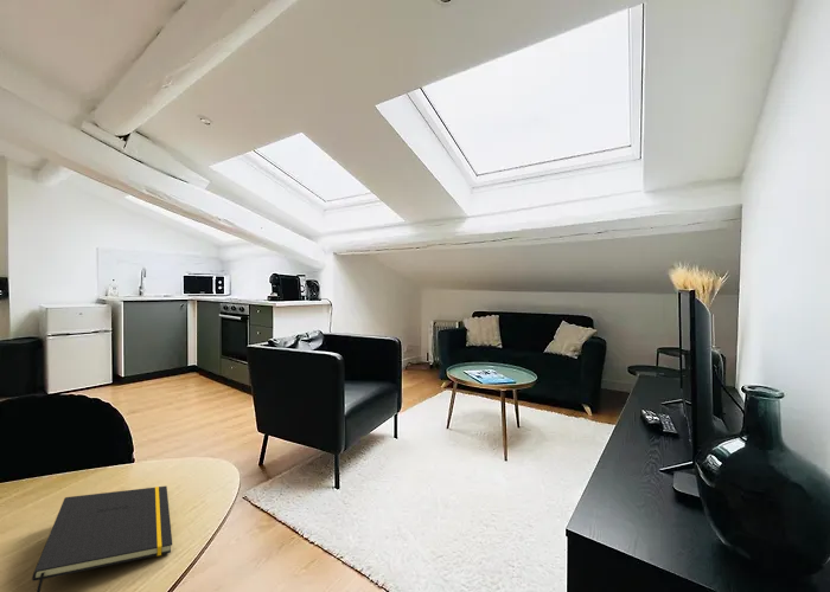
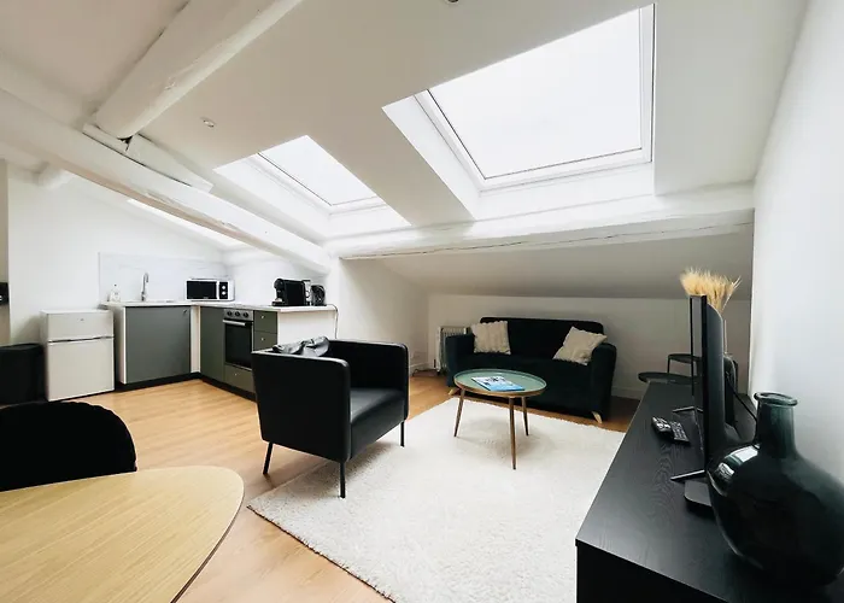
- notepad (114, 522)
